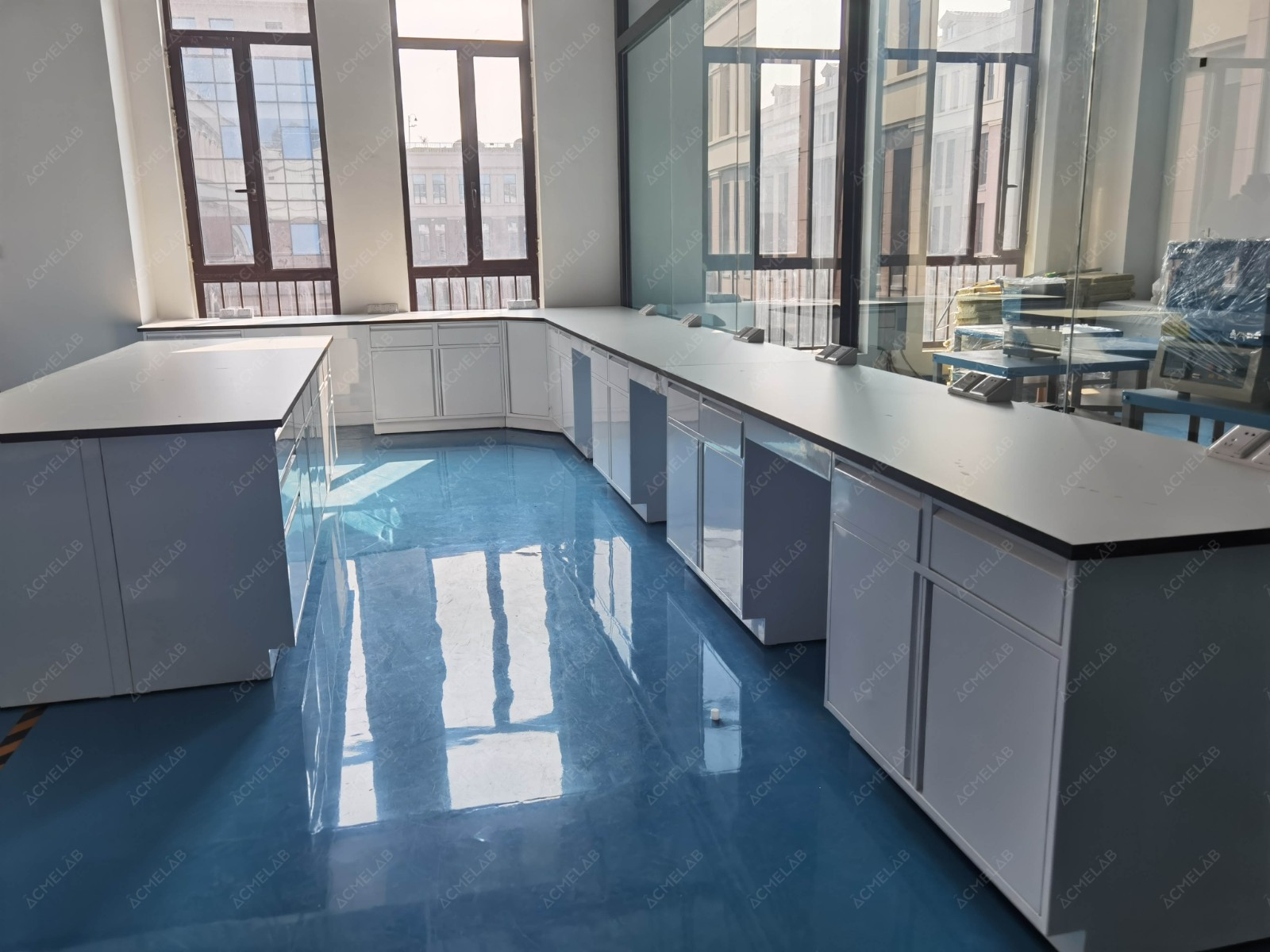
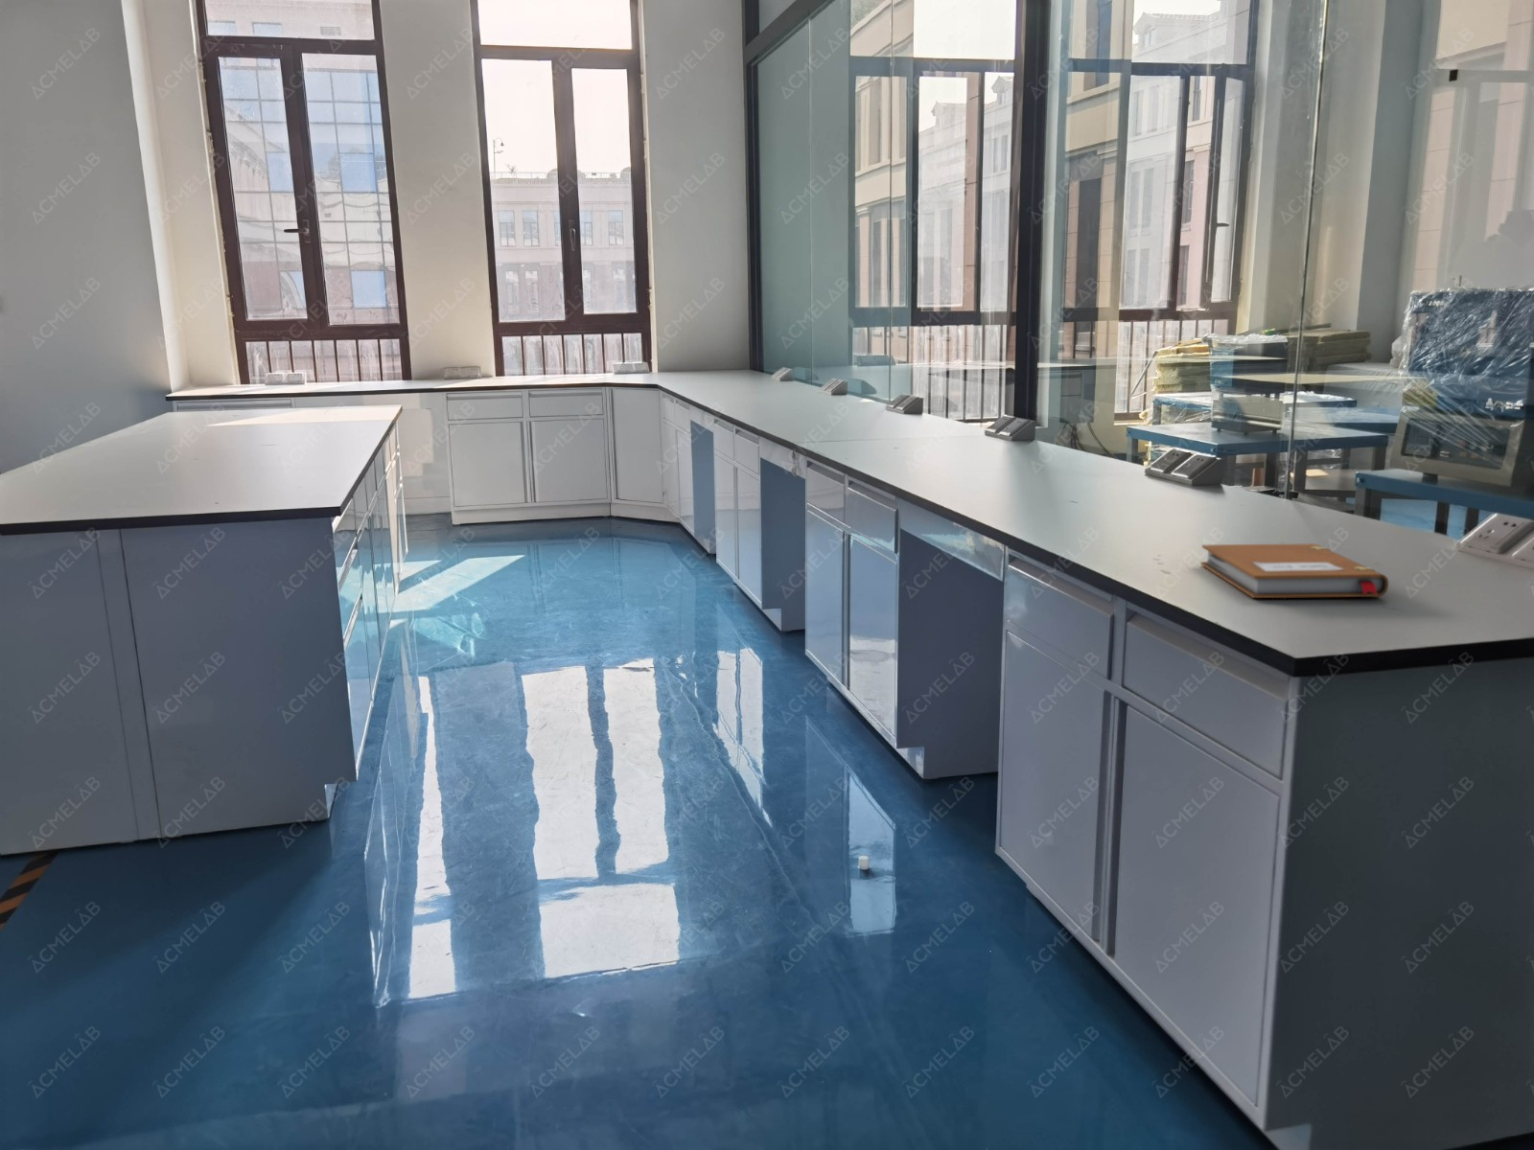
+ notebook (1290, 569)
